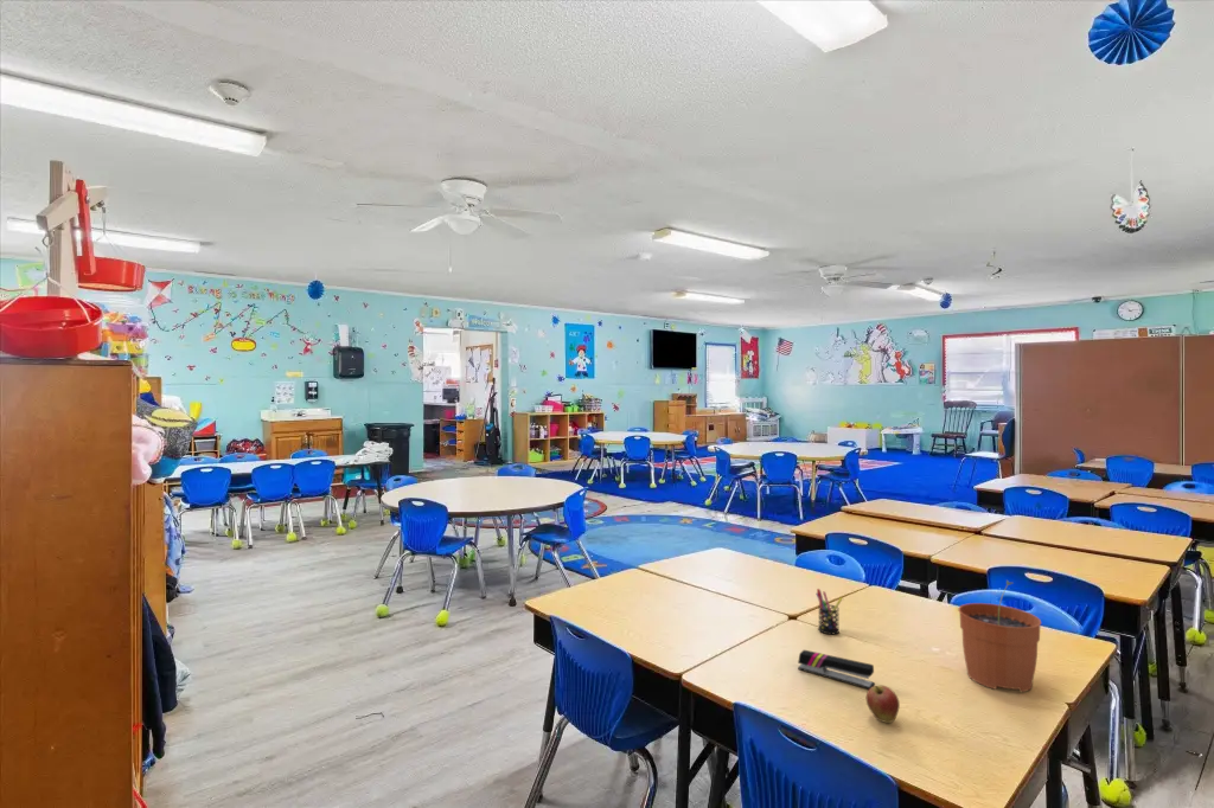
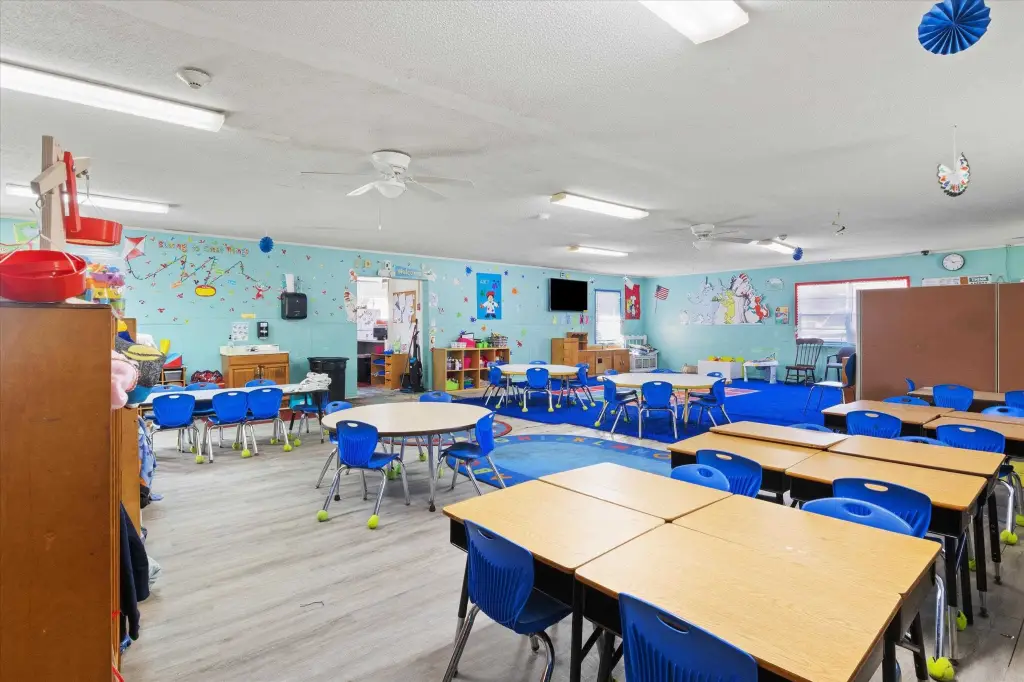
- plant pot (998, 630)
- fruit (882, 701)
- pen holder (826, 610)
- stapler (835, 667)
